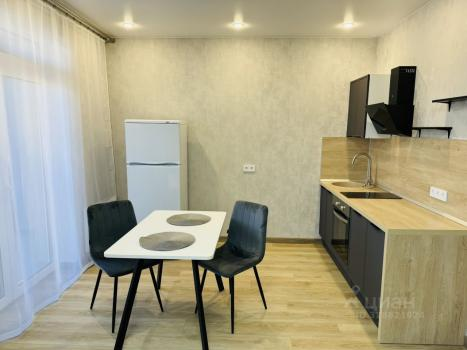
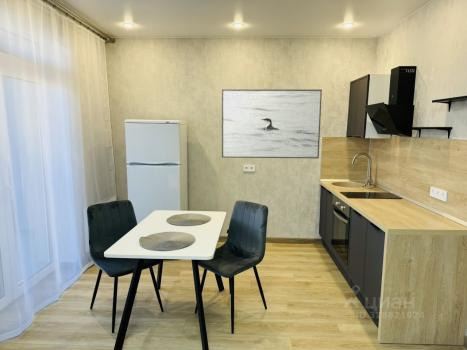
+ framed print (270, 124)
